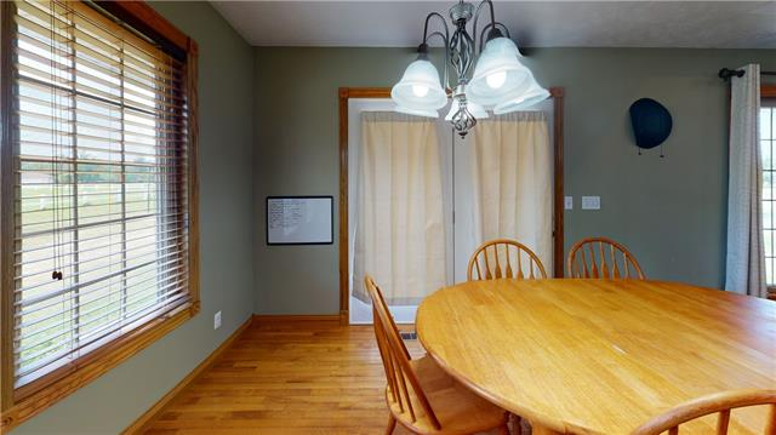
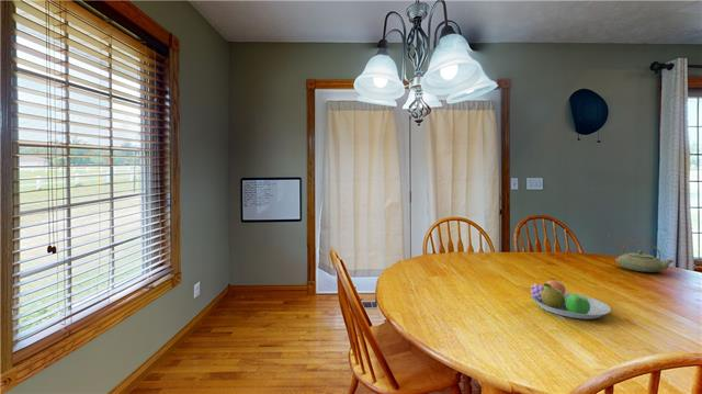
+ teapot (643, 255)
+ fruit bowl (567, 295)
